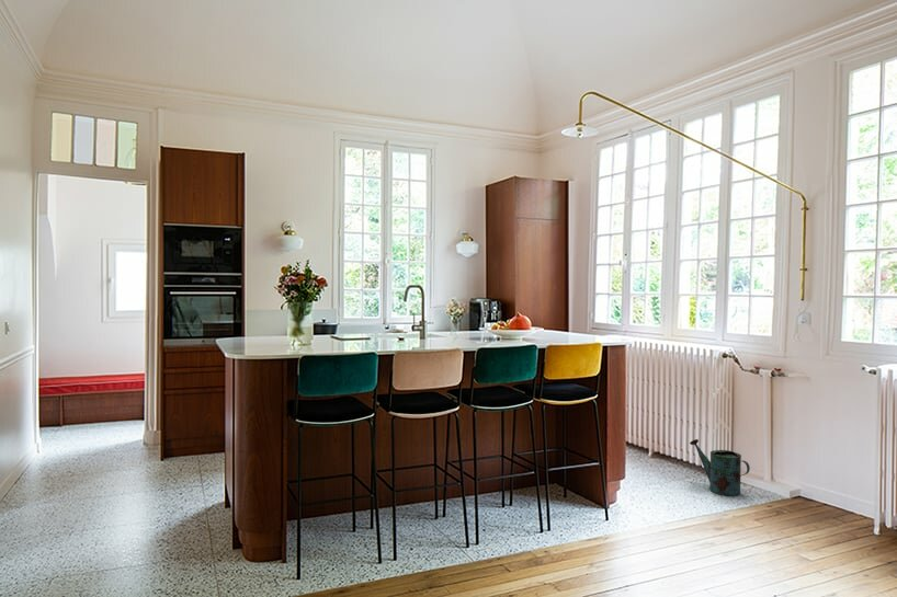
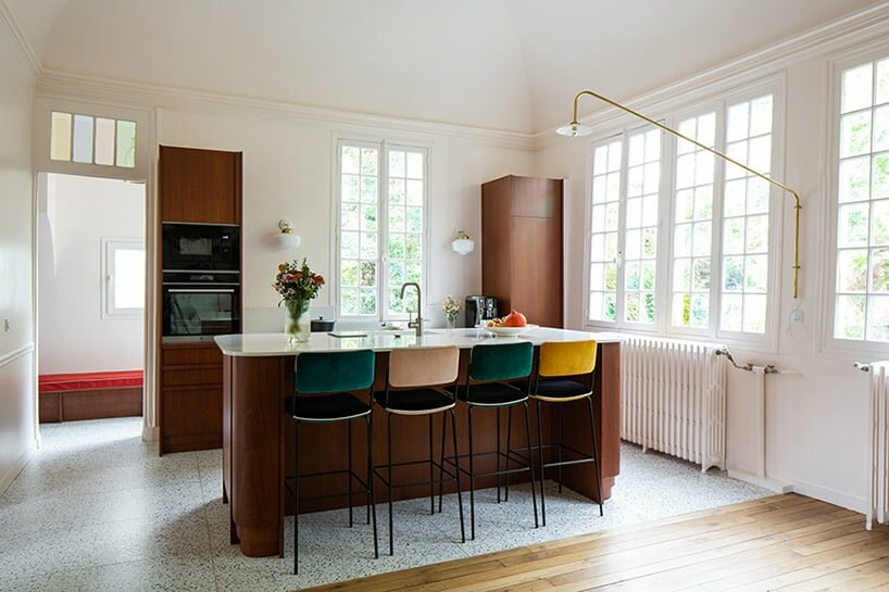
- watering can (717, 467)
